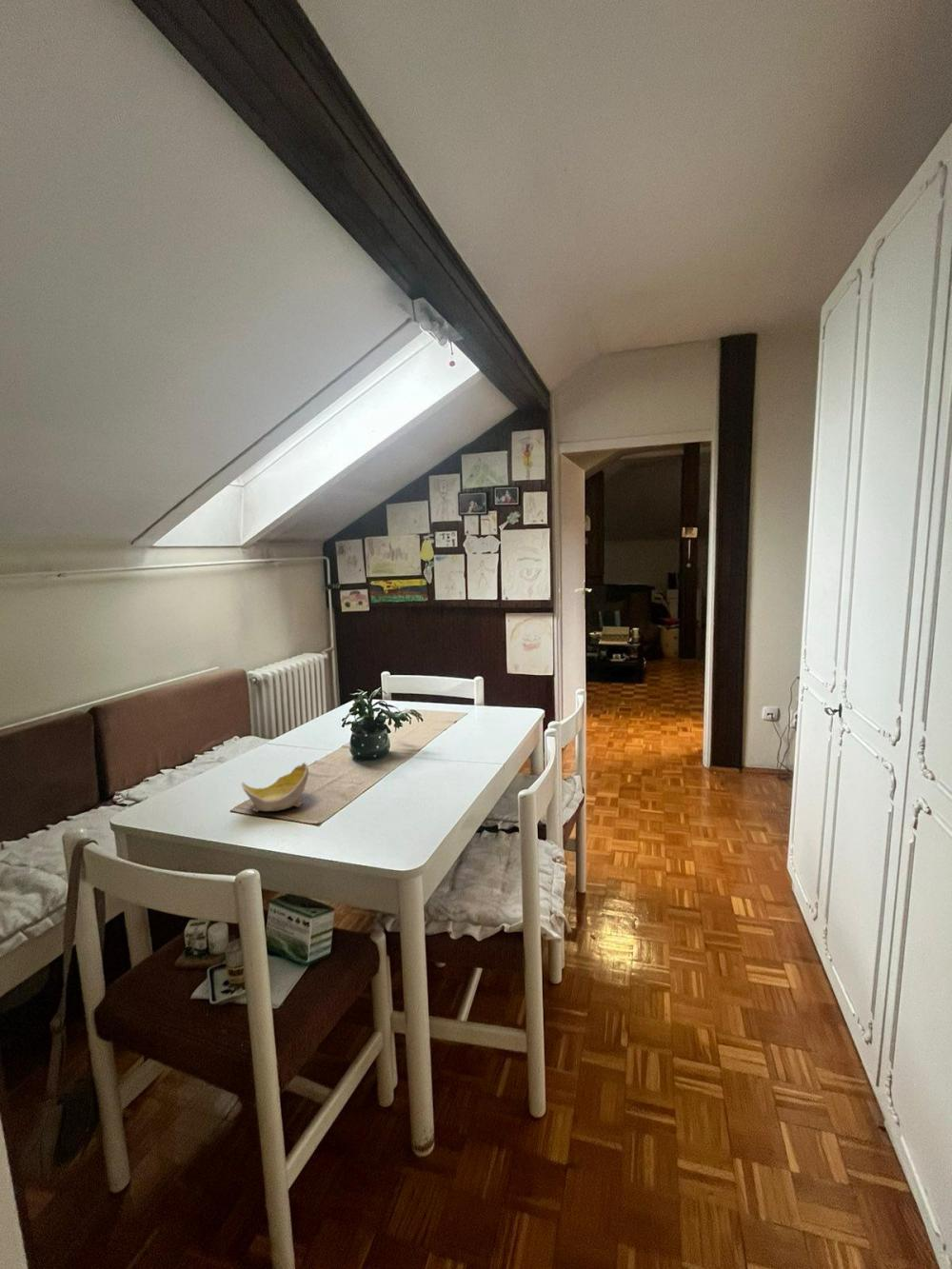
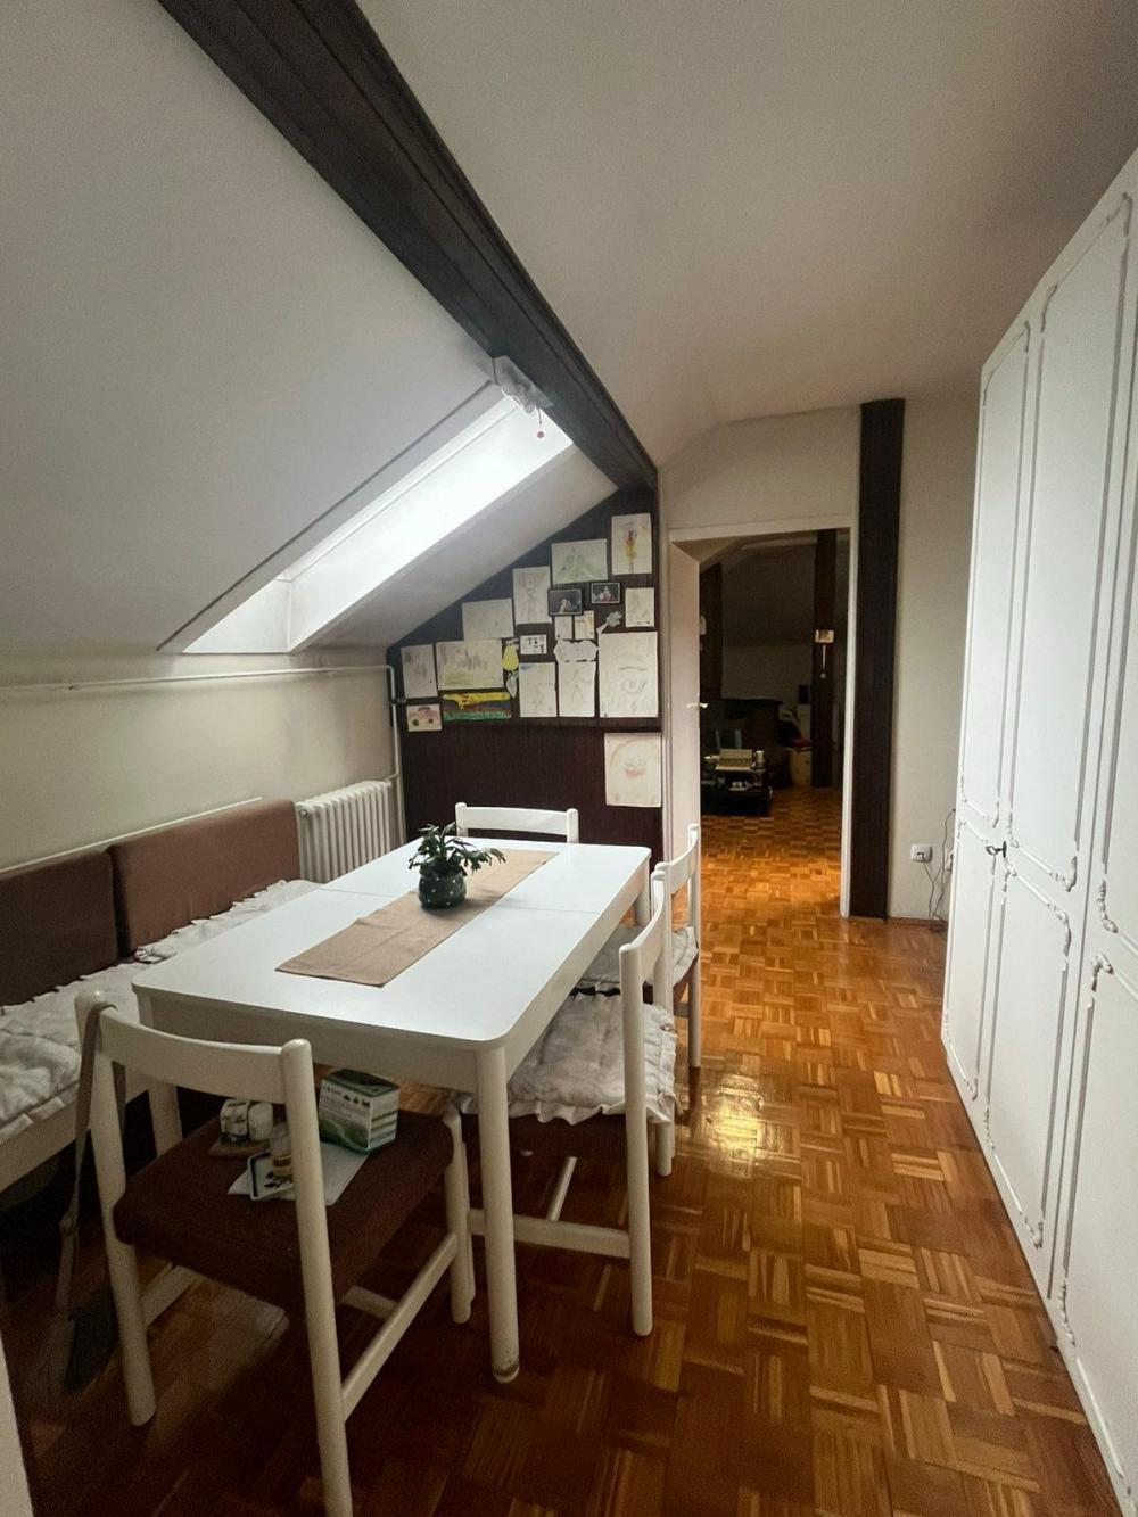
- bowl (276, 786)
